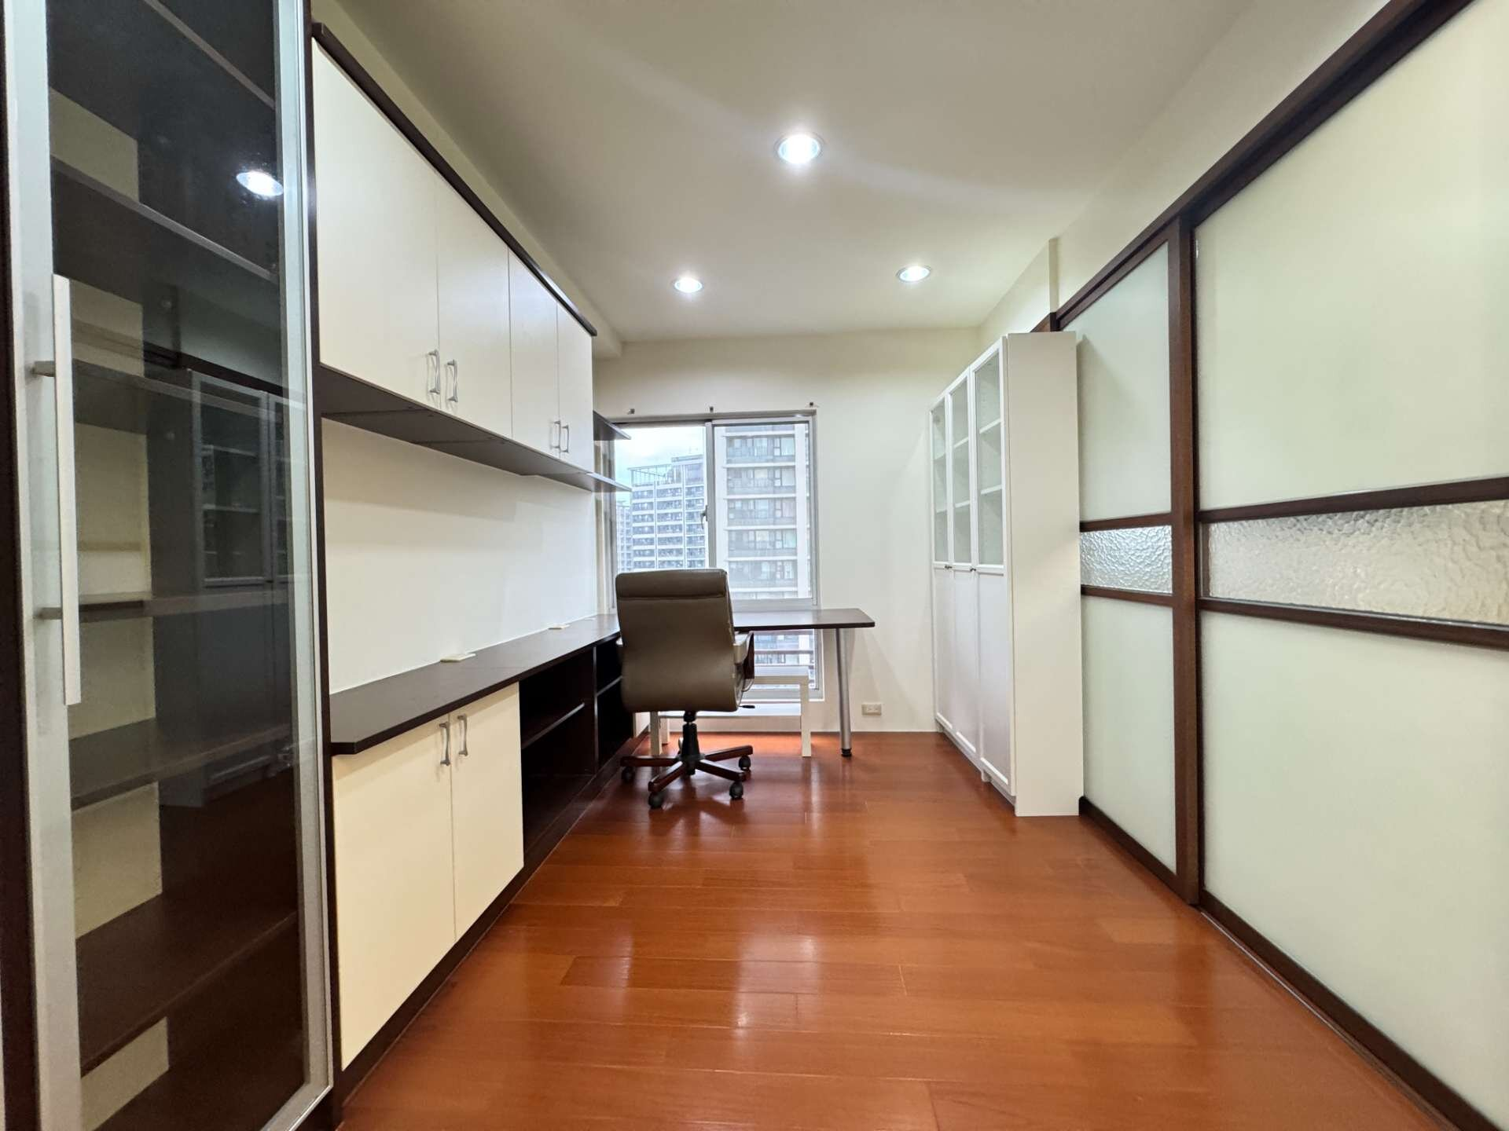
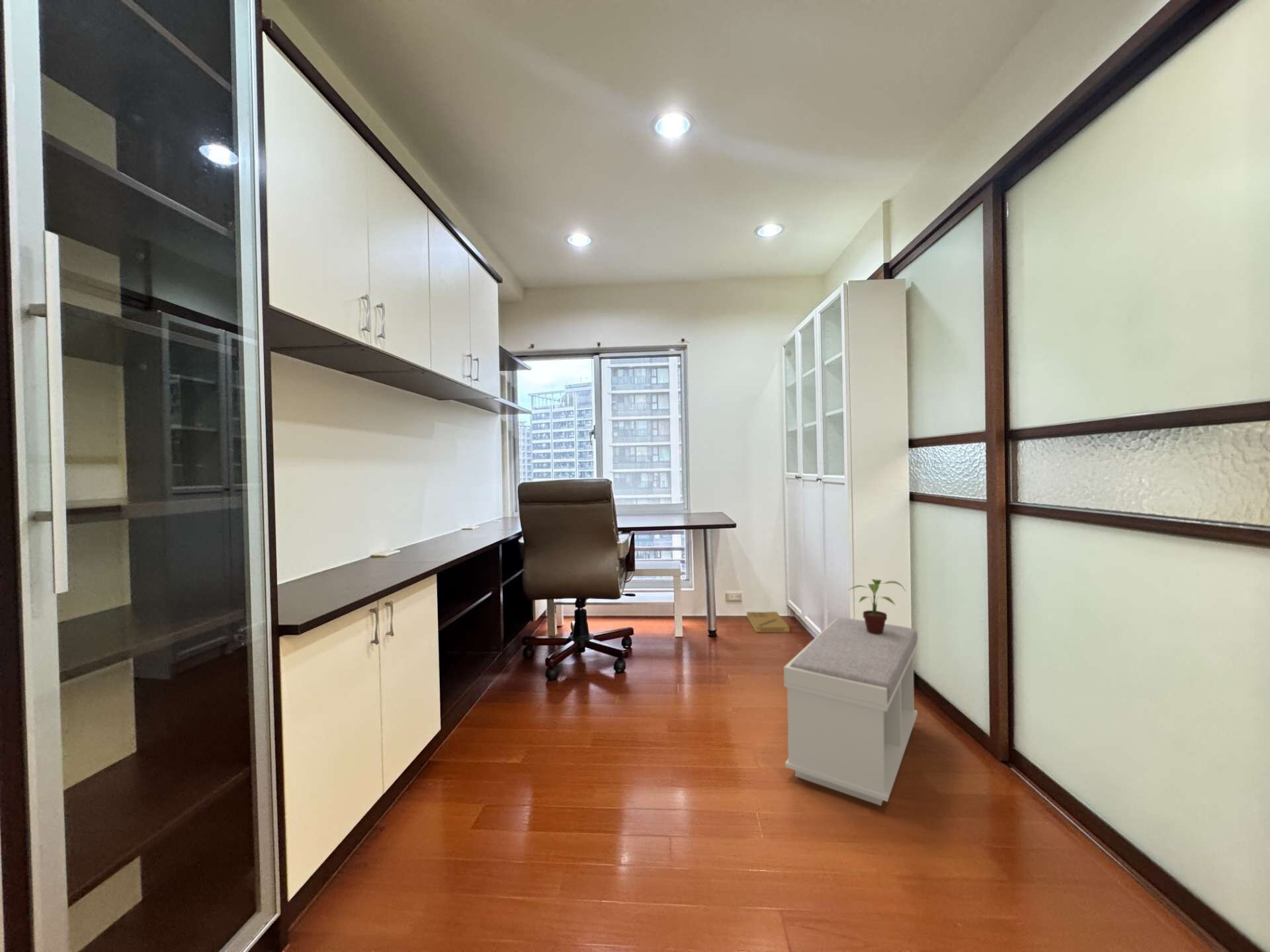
+ potted plant (876, 606)
+ bench (858, 695)
+ cardboard box (767, 621)
